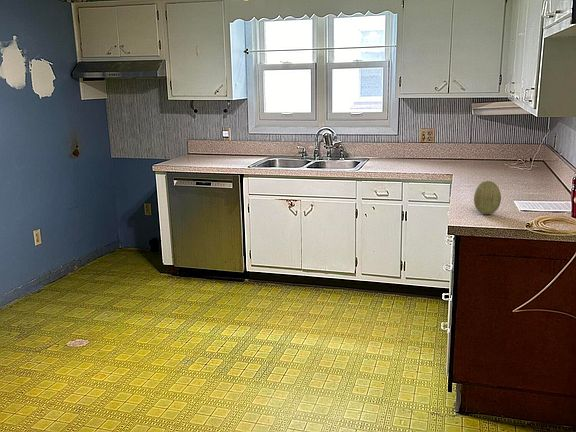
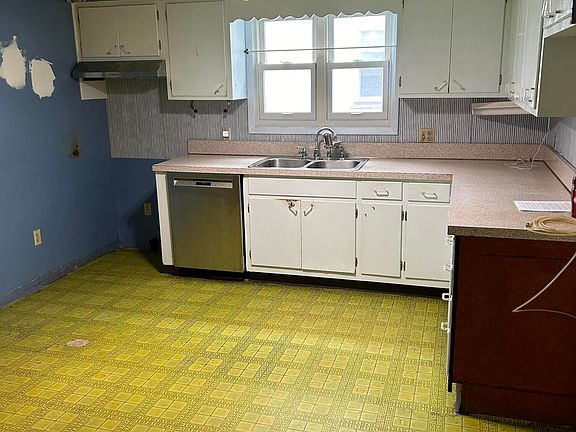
- fruit (487, 197)
